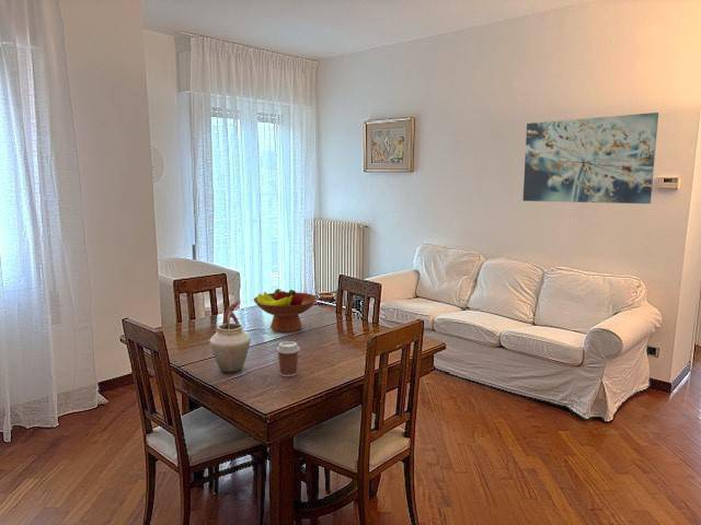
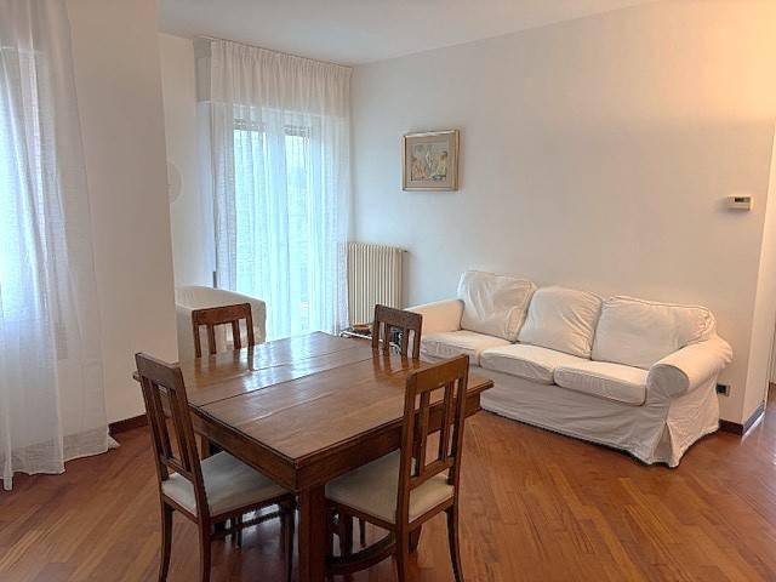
- coffee cup (288, 359)
- vase (229, 336)
- fruit bowl (286, 307)
- wall art (584, 161)
